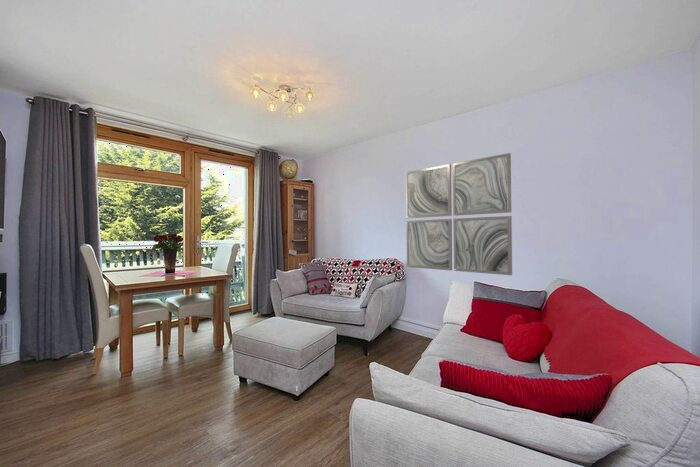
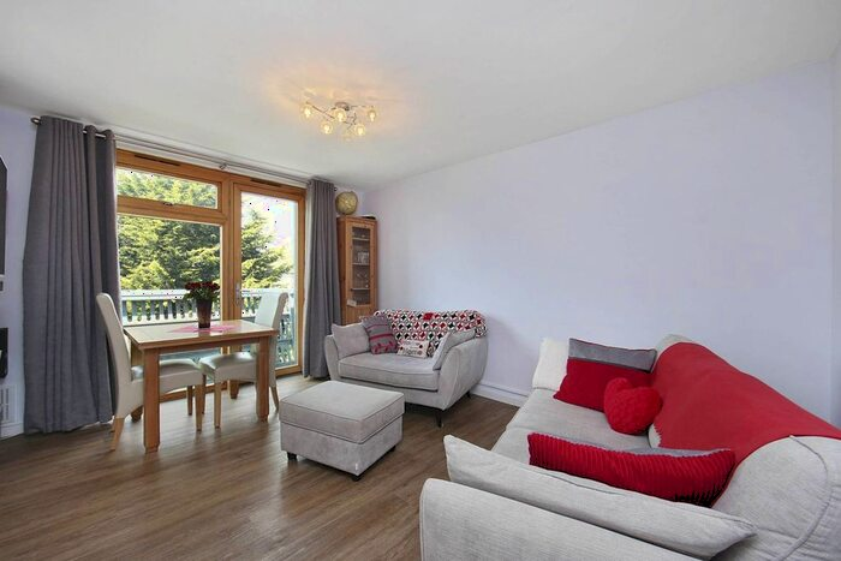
- wall art (453, 215)
